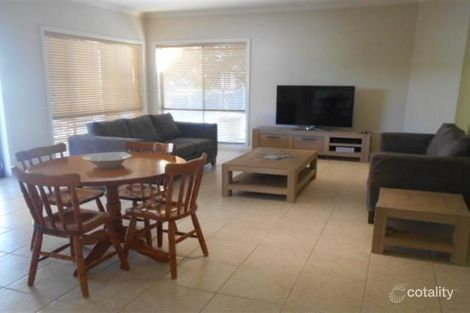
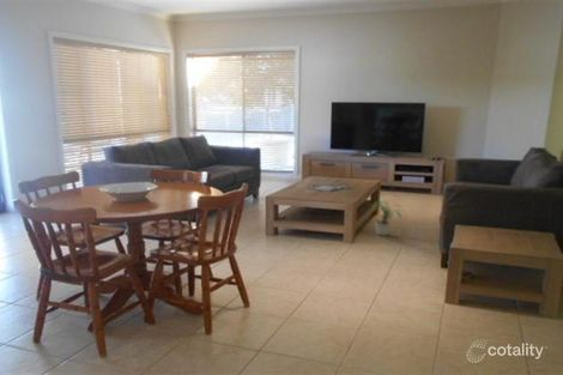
+ potted plant (387, 217)
